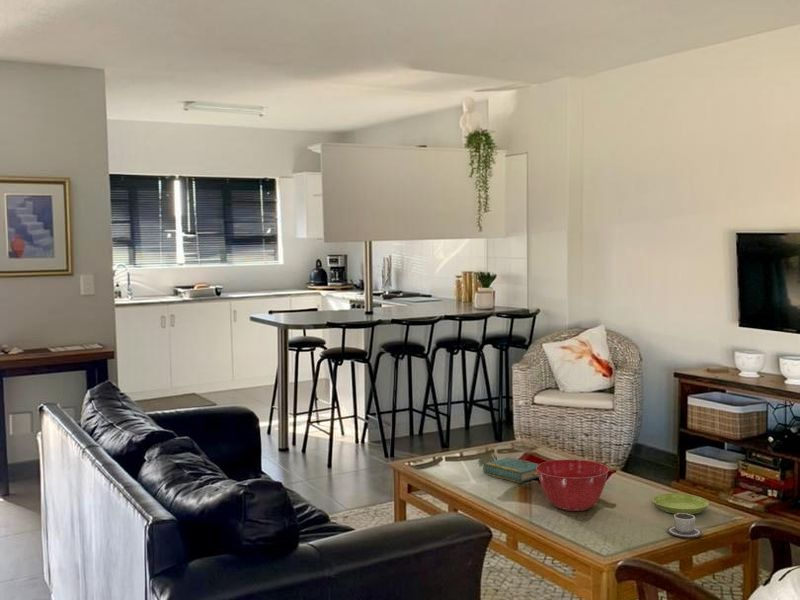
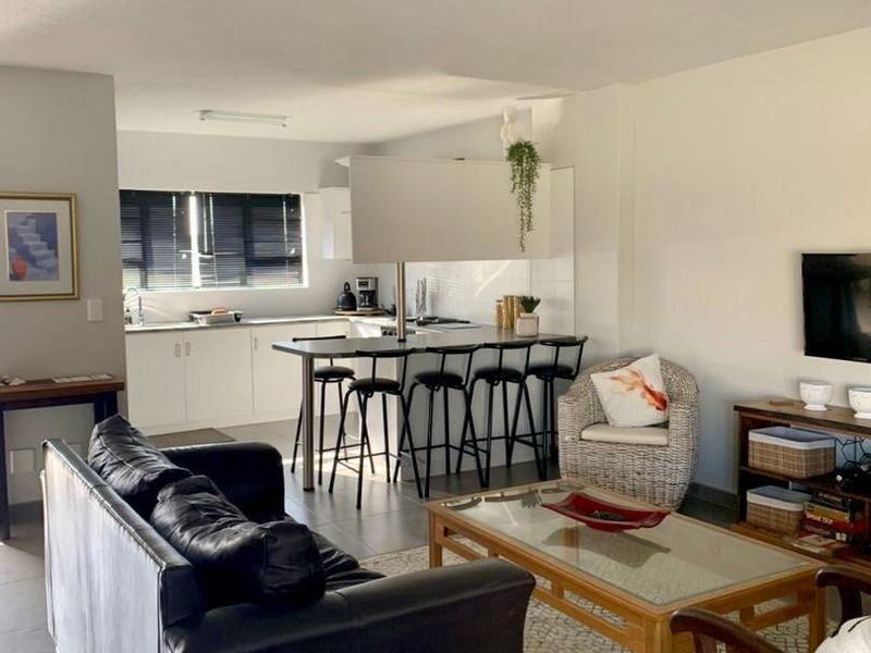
- cup (684, 524)
- book (515, 469)
- mixing bowl (572, 486)
- saucer (680, 504)
